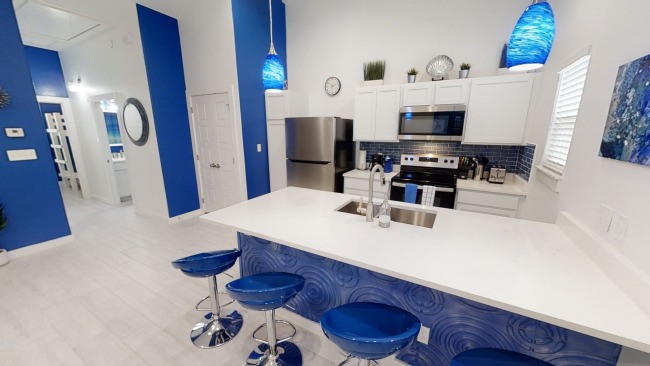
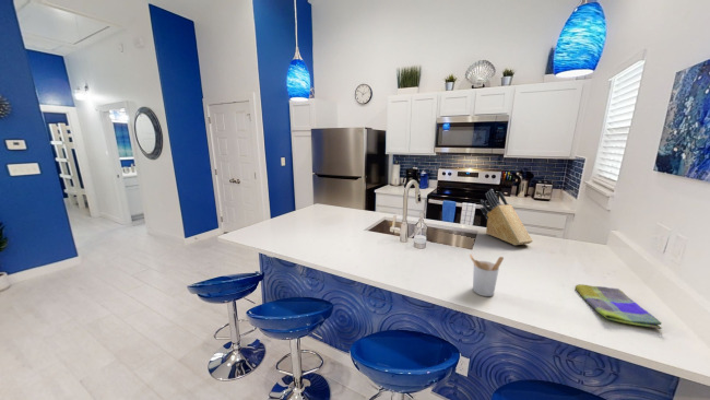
+ dish towel (613, 303)
+ utensil holder (483, 273)
+ knife block (505, 214)
